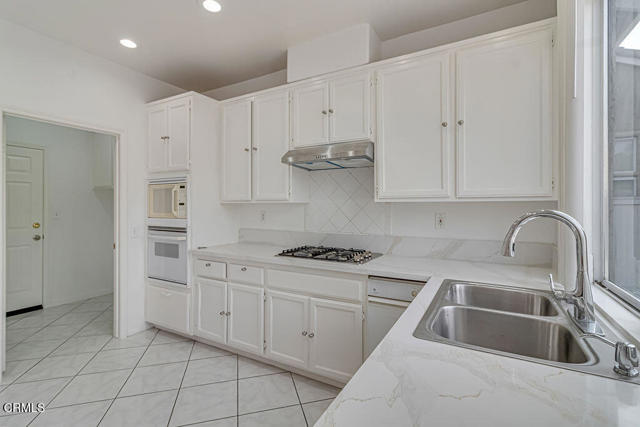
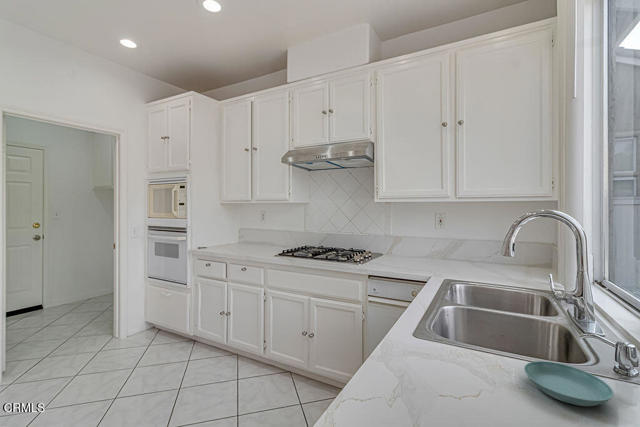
+ saucer (565, 384)
